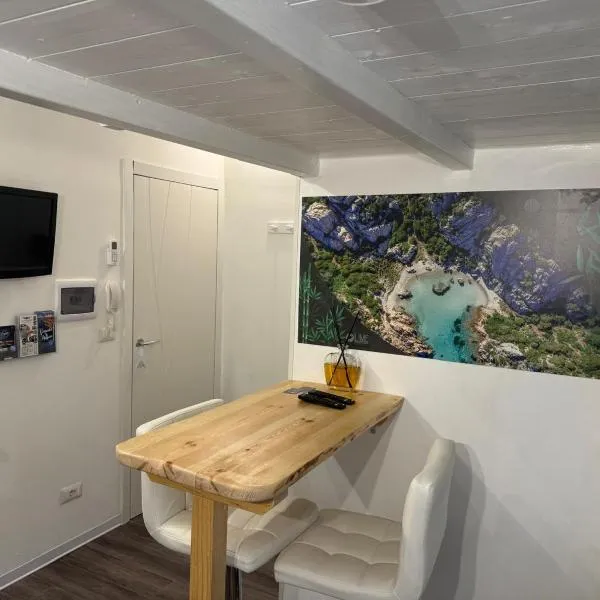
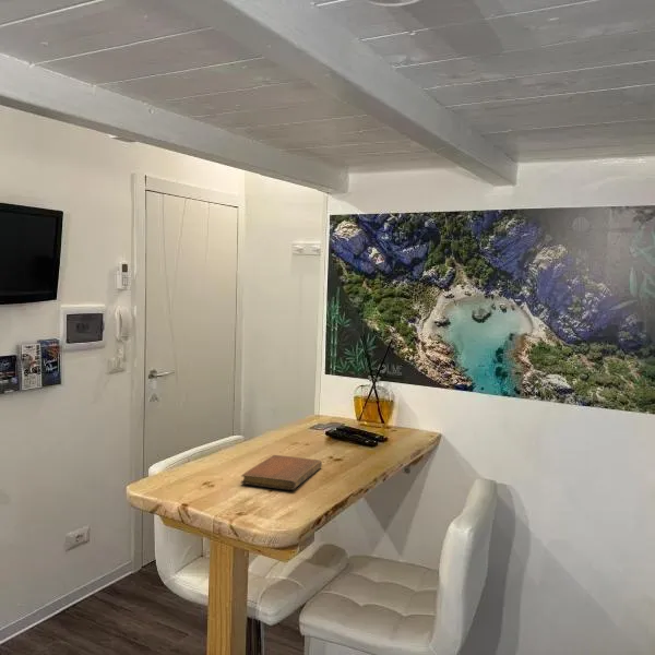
+ notebook (283, 471)
